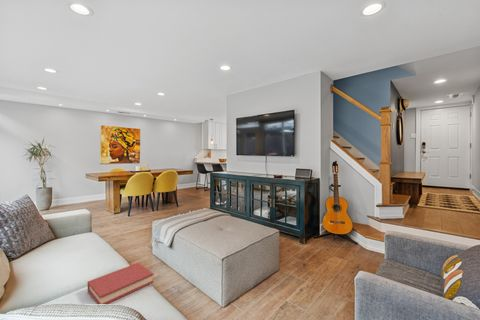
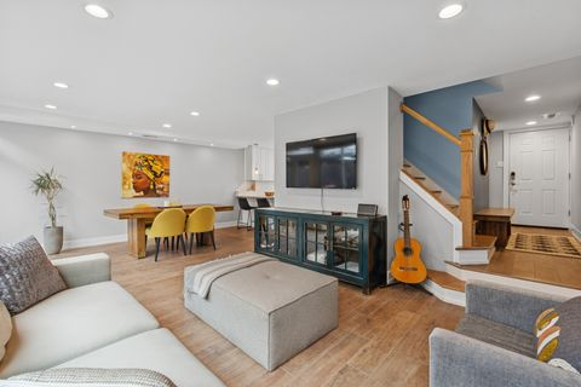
- hardback book (121, 281)
